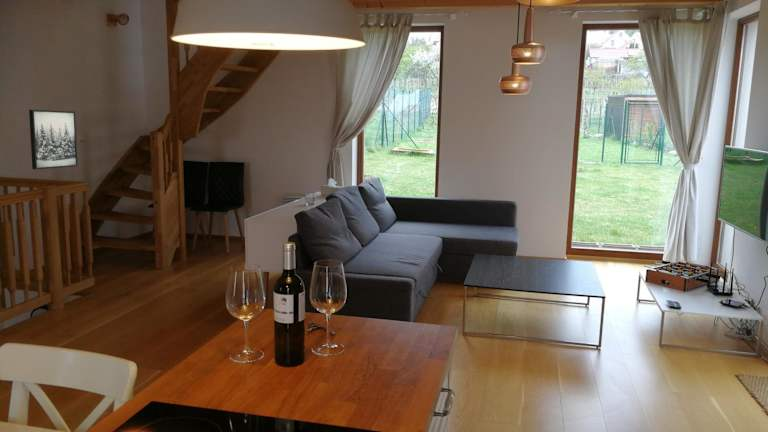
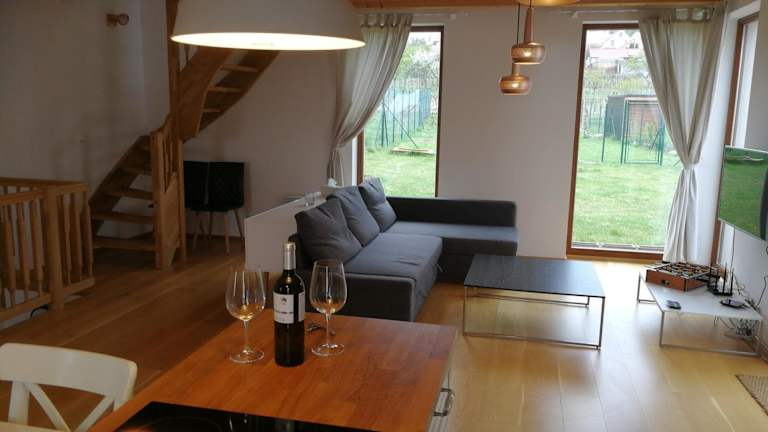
- wall art (54, 139)
